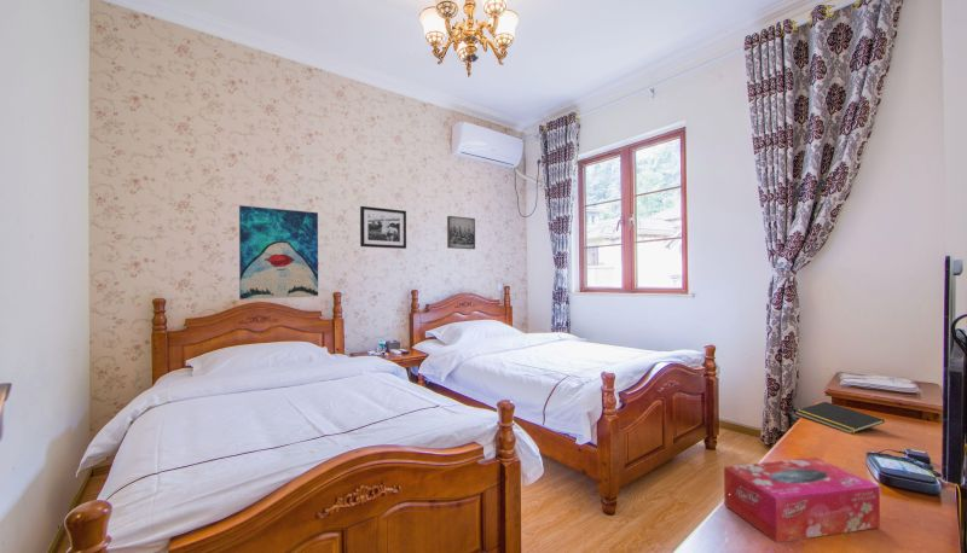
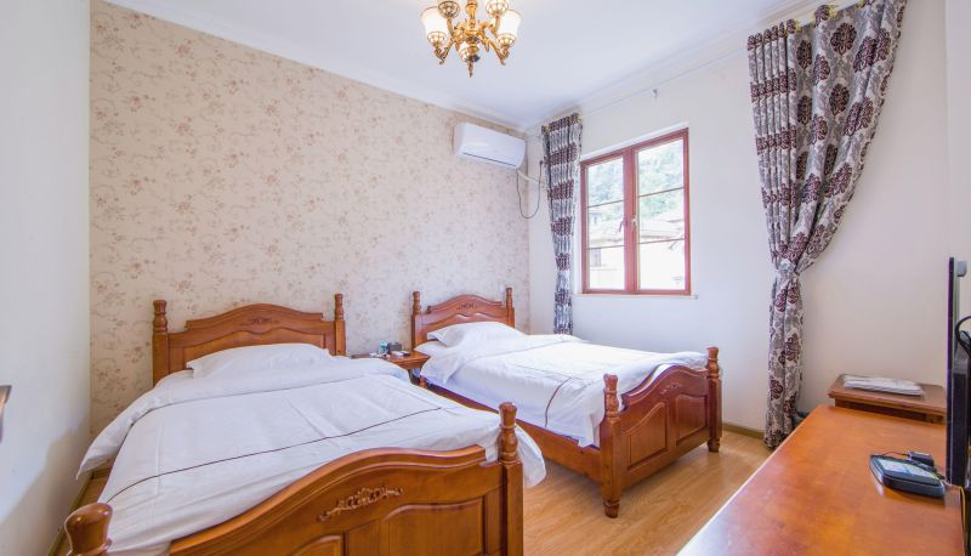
- picture frame (383, 228)
- notepad (836, 415)
- tissue box (798, 495)
- wall art (461, 232)
- wall art (280, 254)
